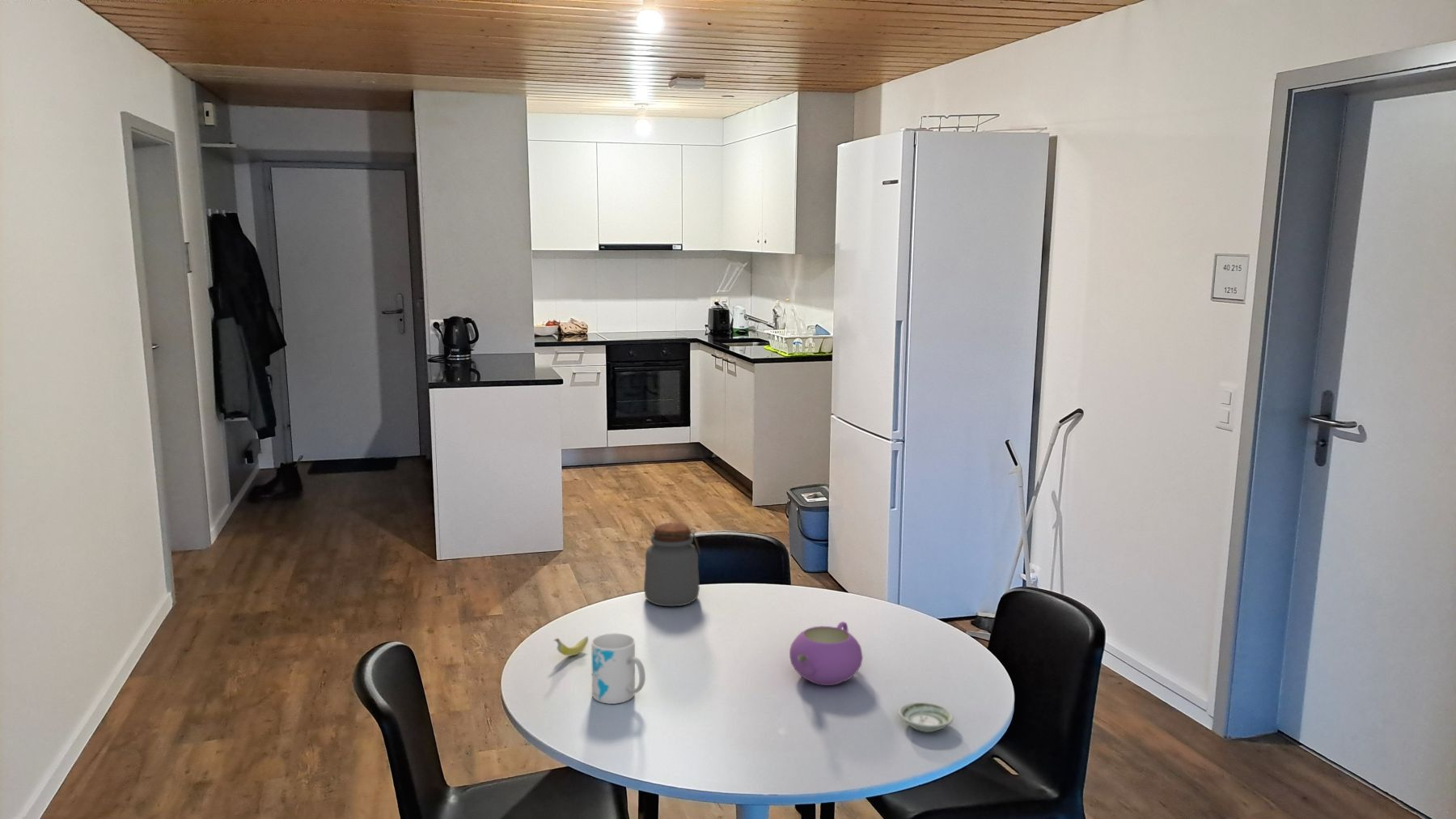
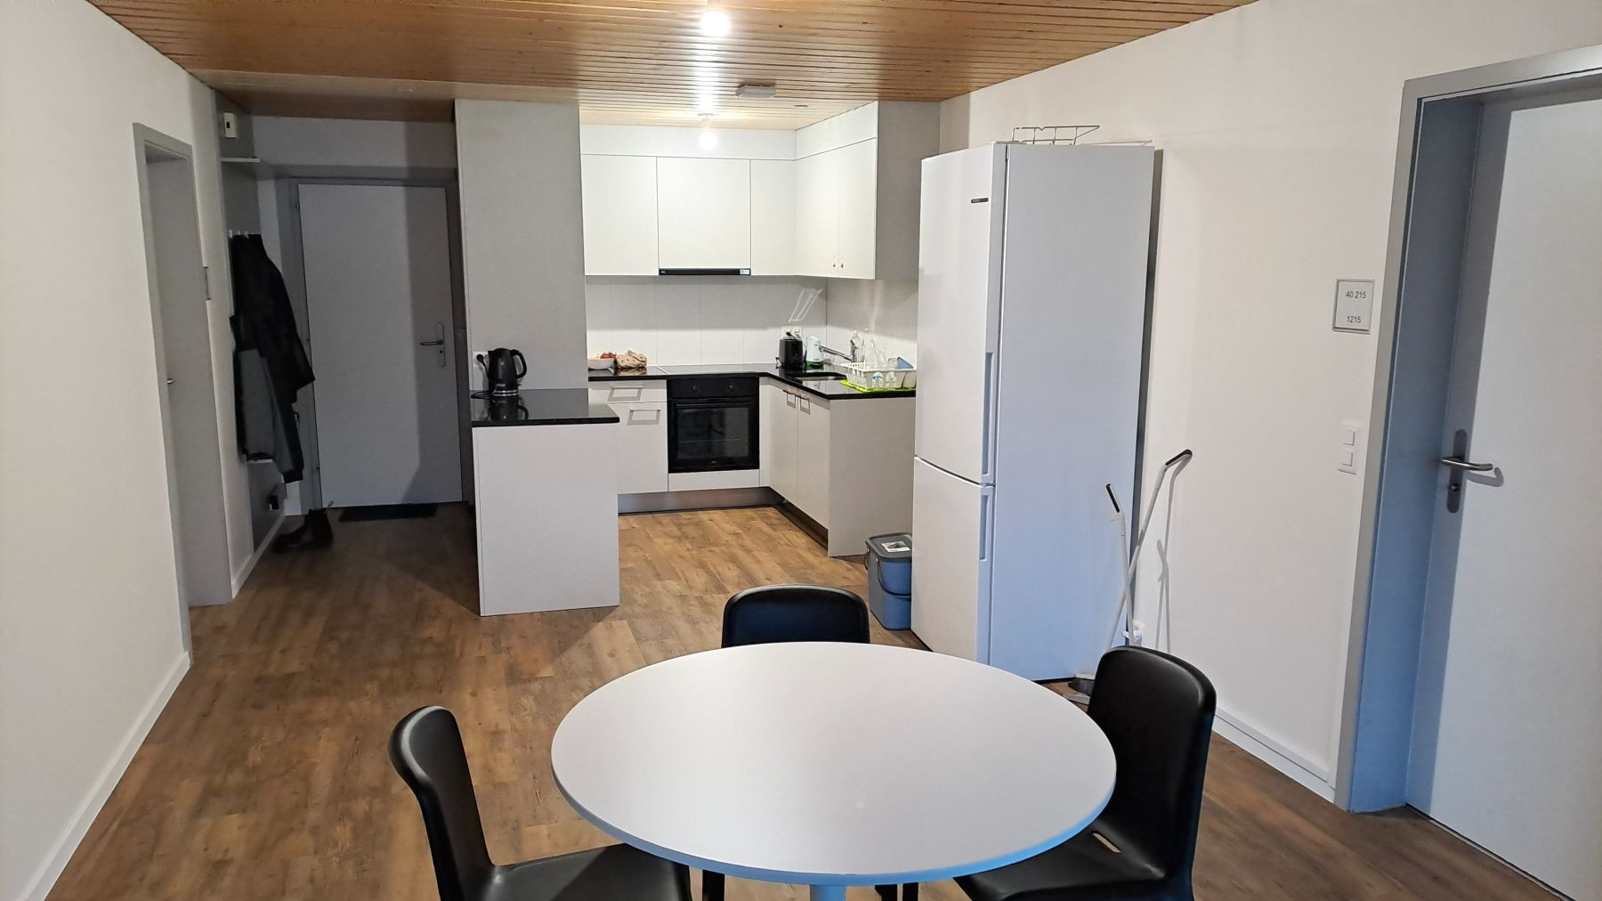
- teapot (824, 657)
- saucer (925, 719)
- fruit (573, 647)
- mug (620, 671)
- jar (671, 562)
